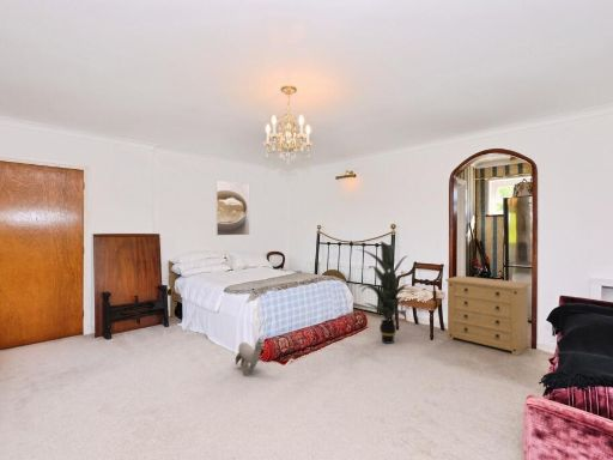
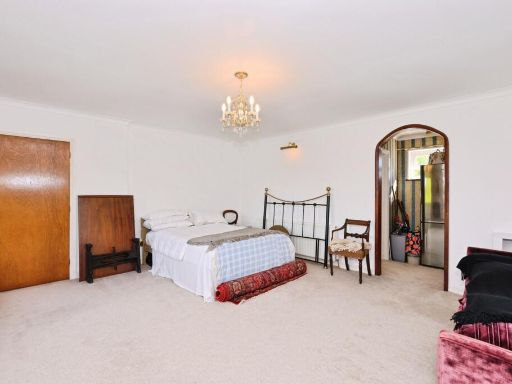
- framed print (232, 208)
- dresser (486, 311)
- indoor plant (383, 291)
- plush toy (249, 352)
